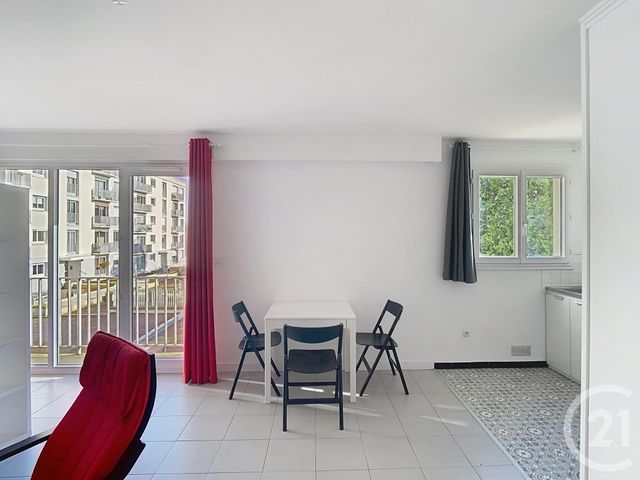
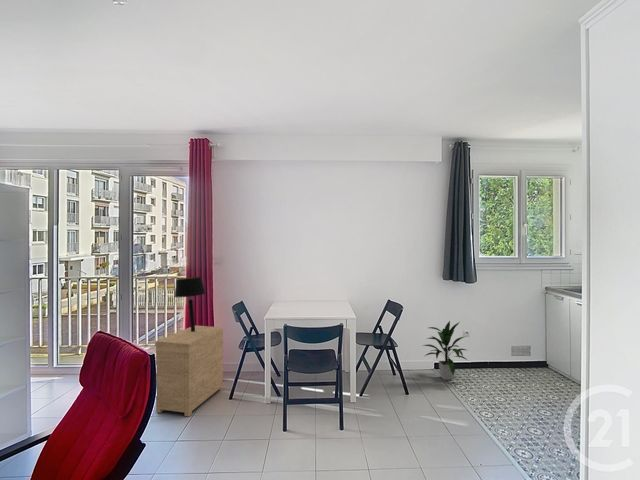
+ table lamp (192, 304)
+ indoor plant (446, 350)
+ side table (189, 366)
